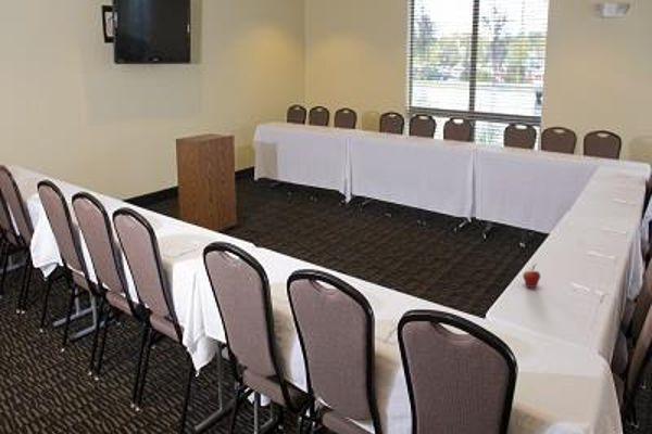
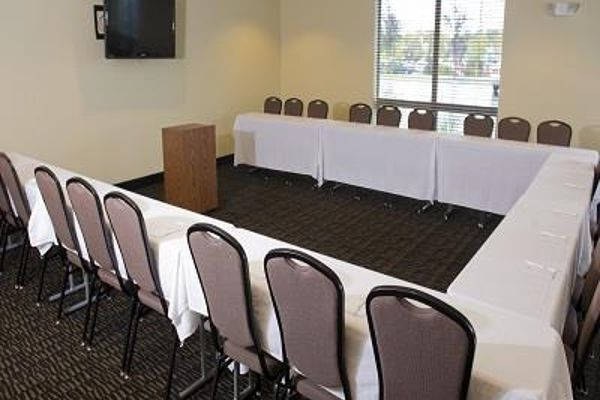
- fruit (531, 275)
